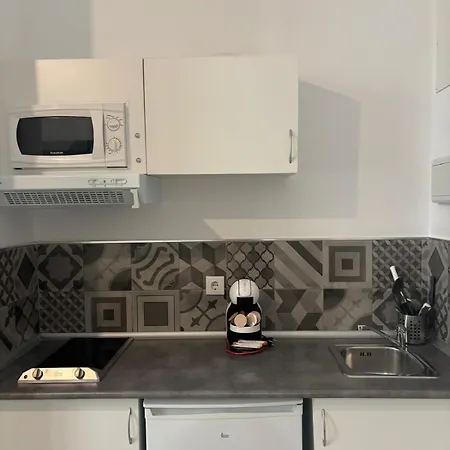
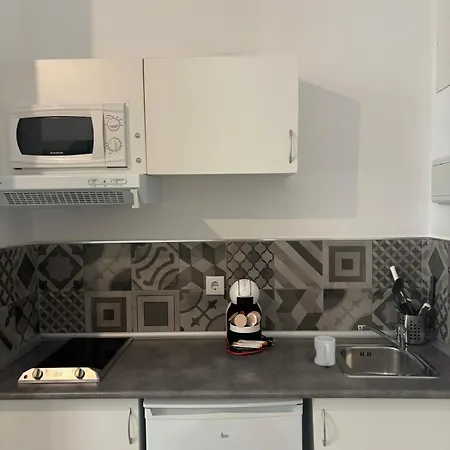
+ mug (325, 351)
